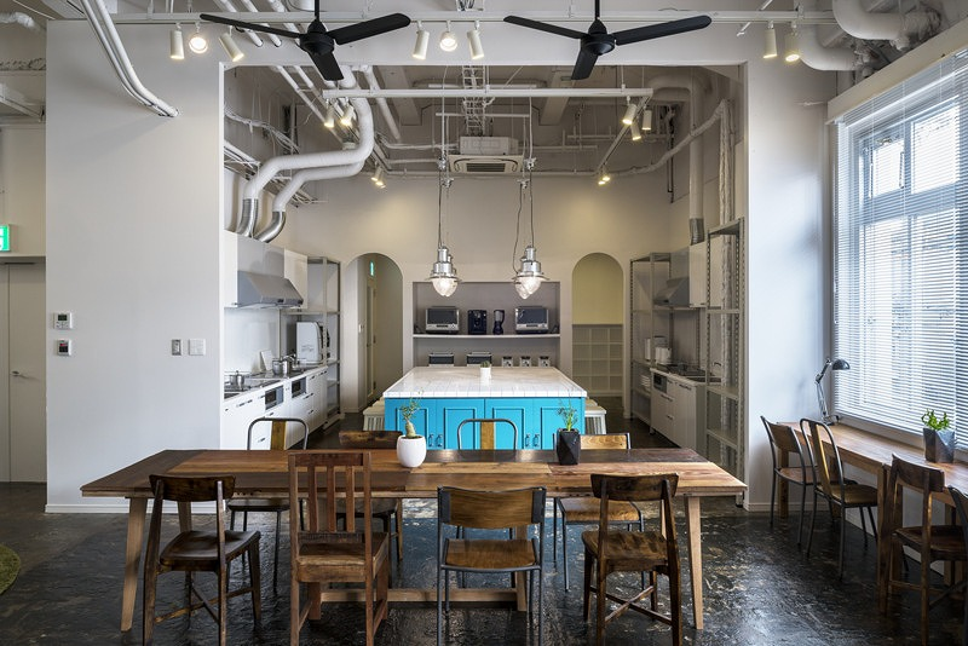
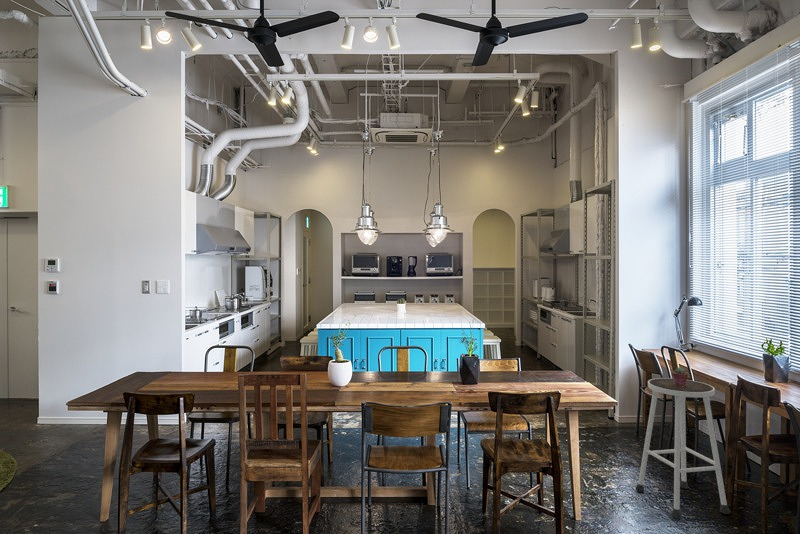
+ potted succulent (679, 375)
+ stool (679, 443)
